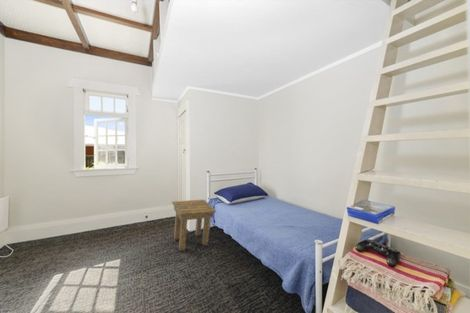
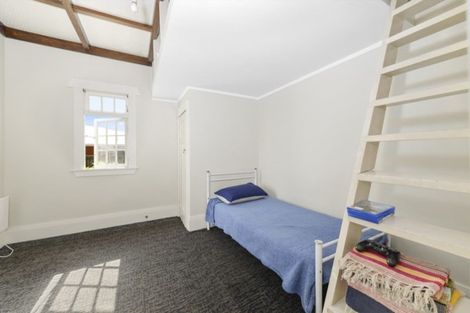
- side table (191, 219)
